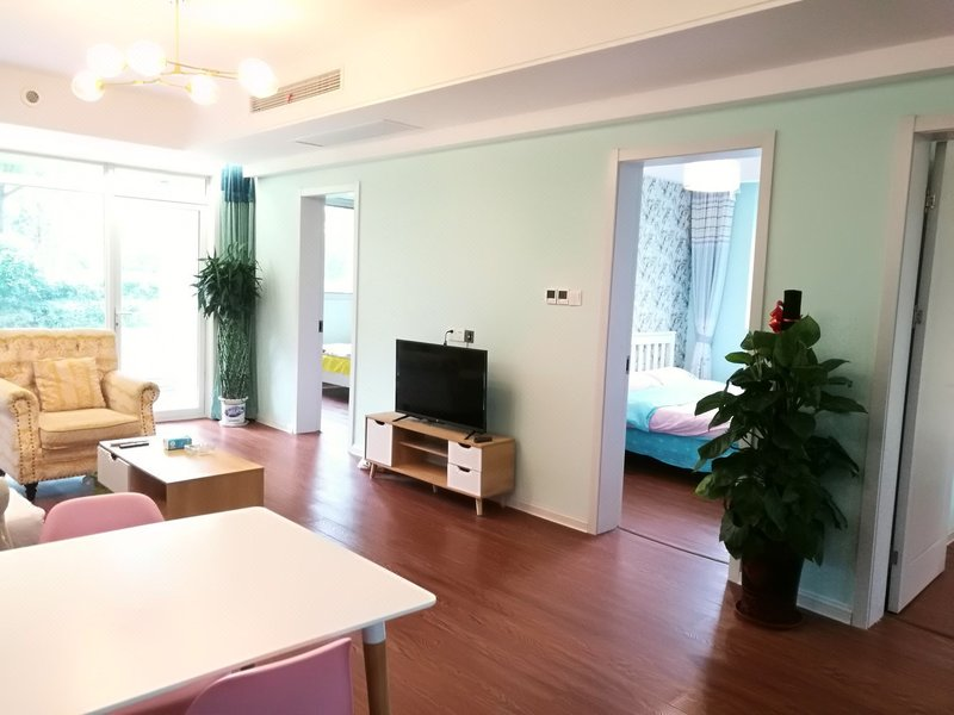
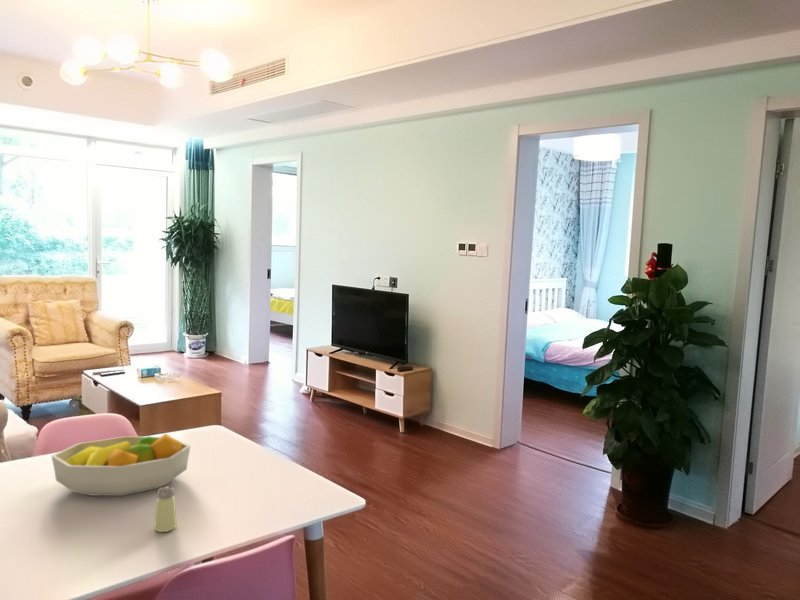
+ fruit bowl (123, 459)
+ saltshaker (165, 508)
